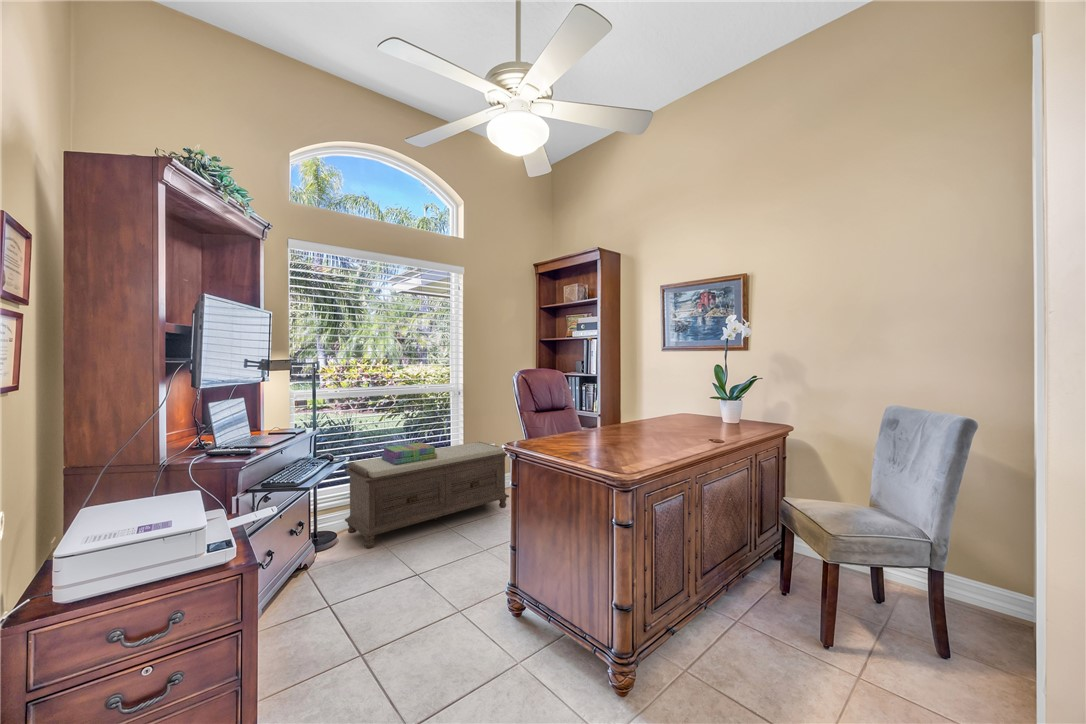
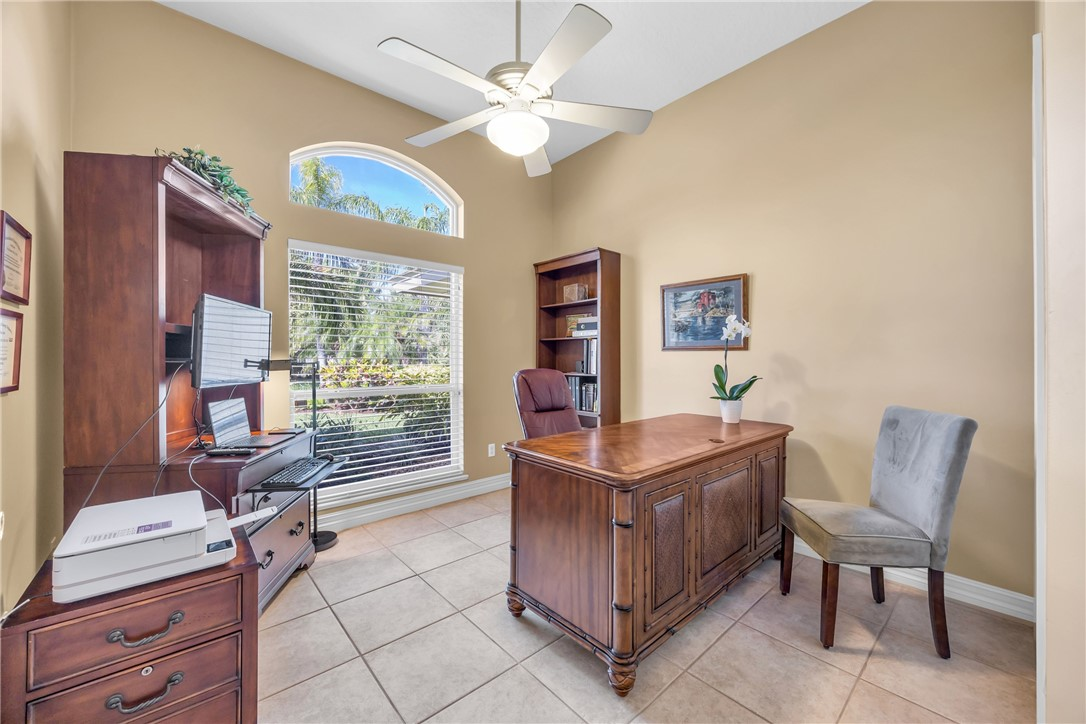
- stack of books (409, 452)
- bench (433, 486)
